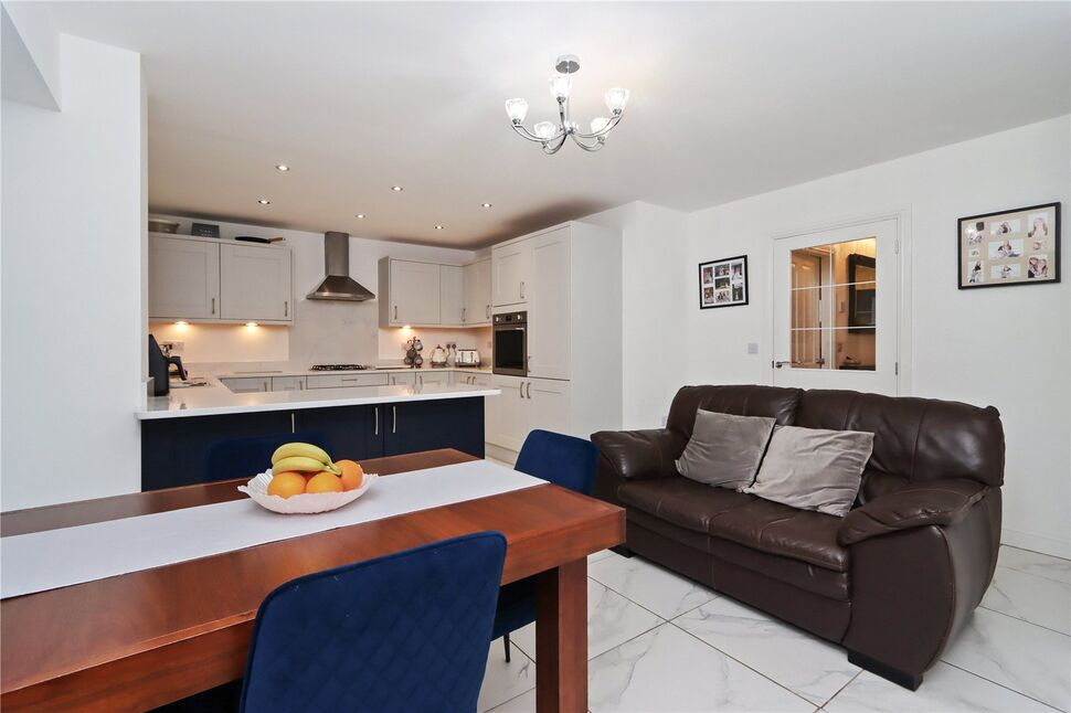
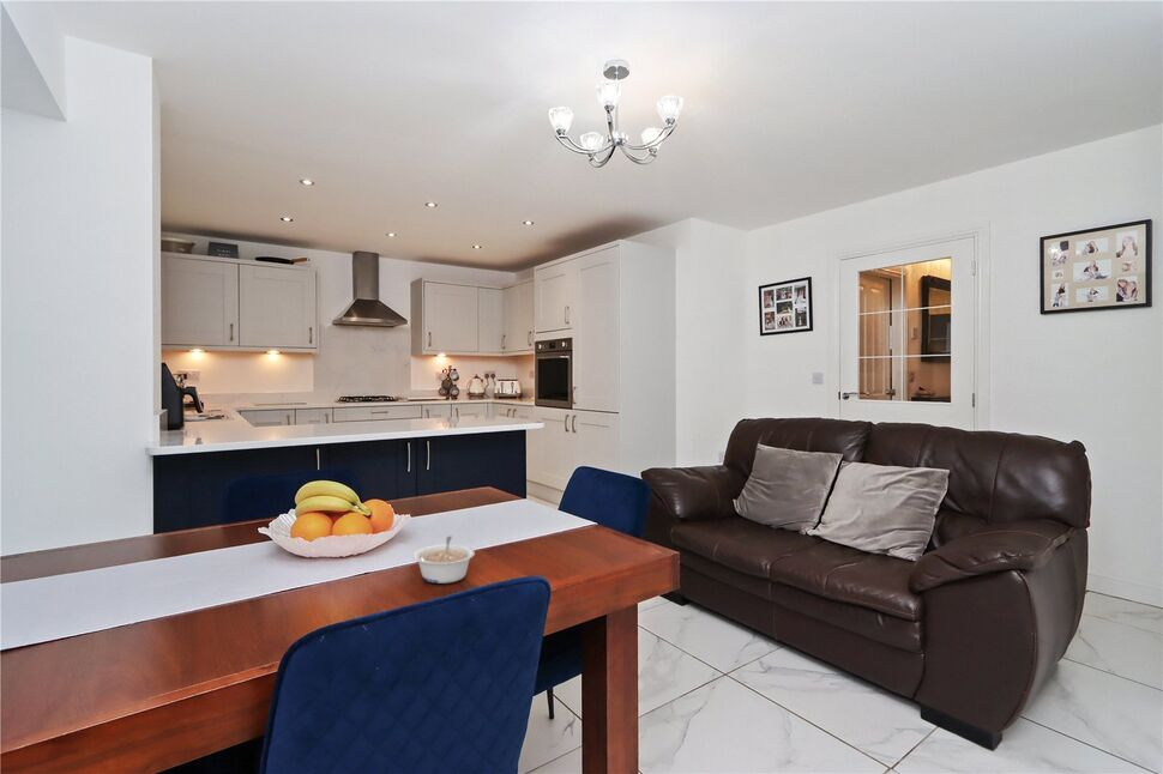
+ legume (442, 561)
